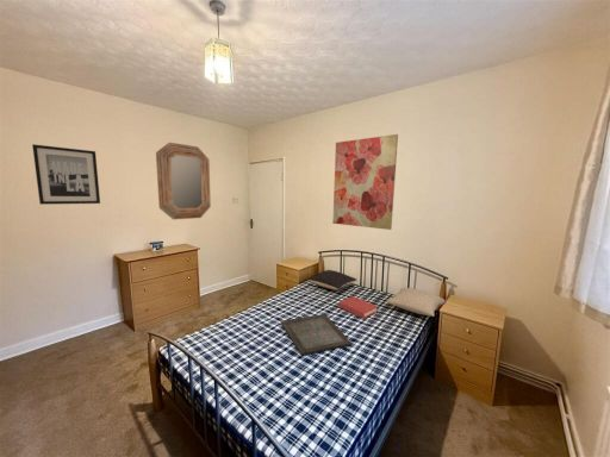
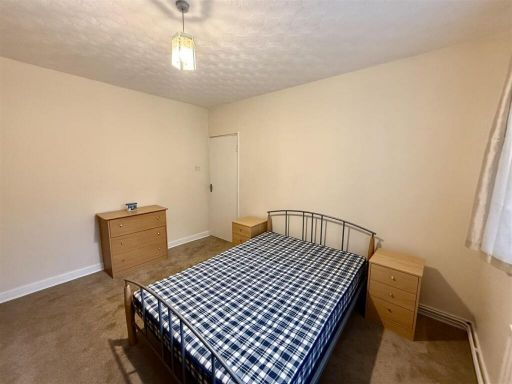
- serving tray (313, 331)
- pillow (332, 280)
- wall art (68, 176)
- hardback book (357, 306)
- home mirror (186, 182)
- wall art (361, 183)
- pillow (416, 300)
